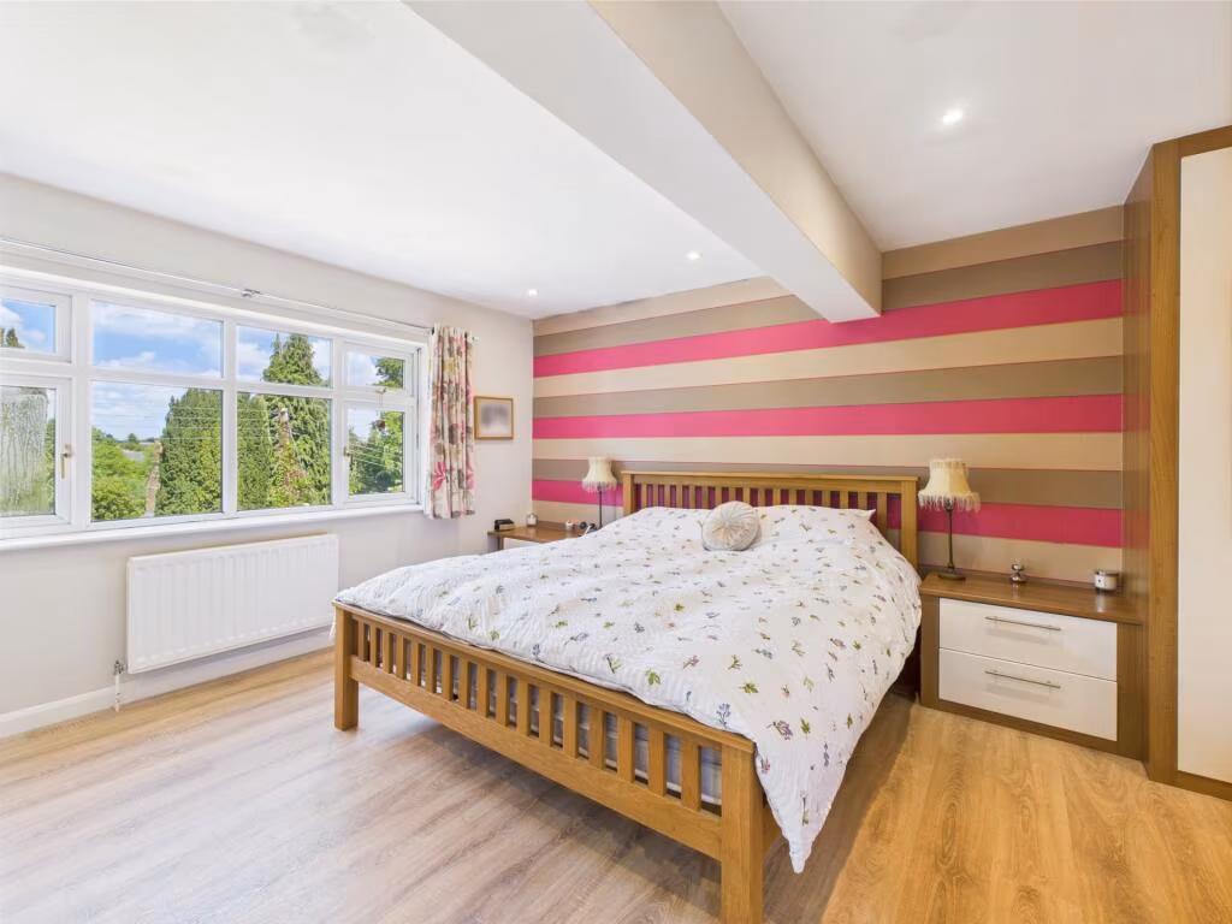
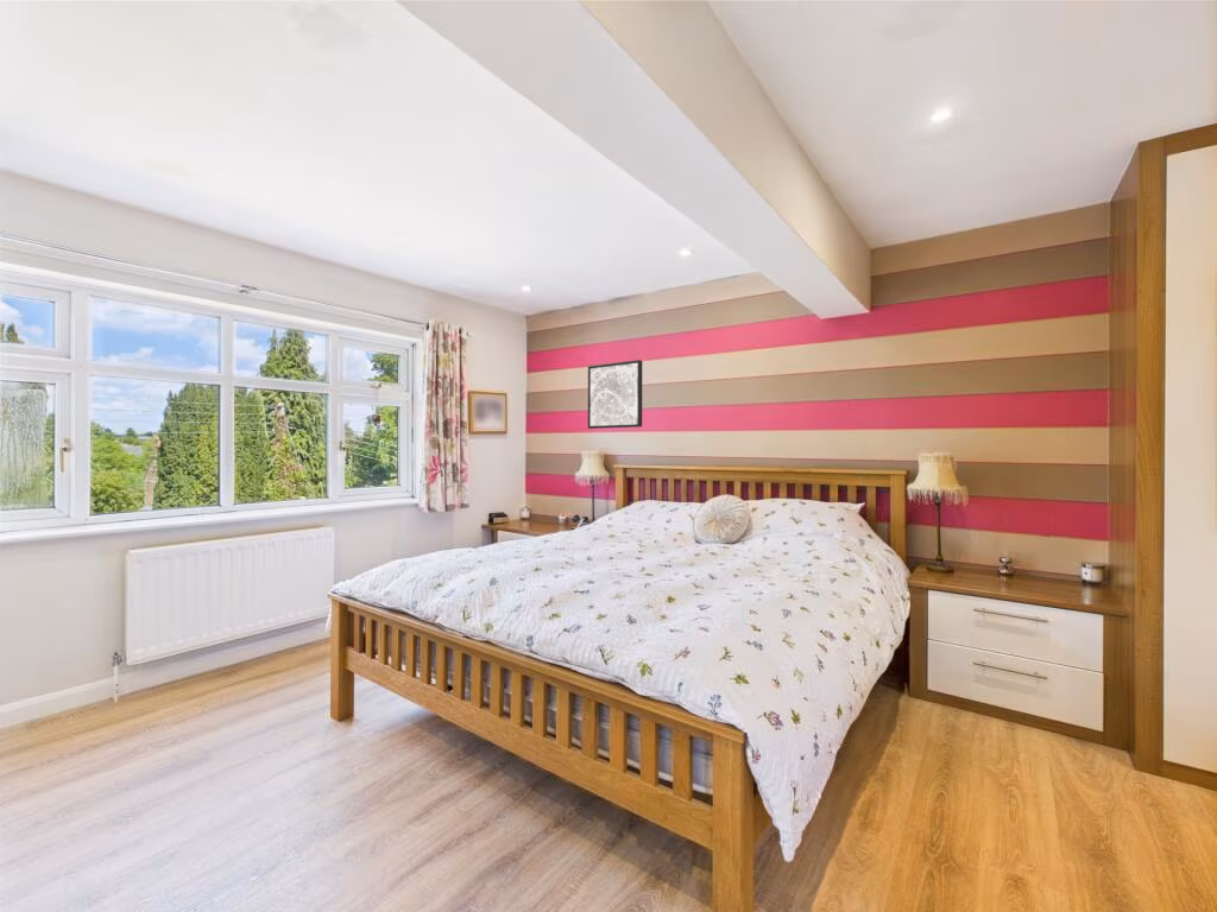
+ wall art (613, 395)
